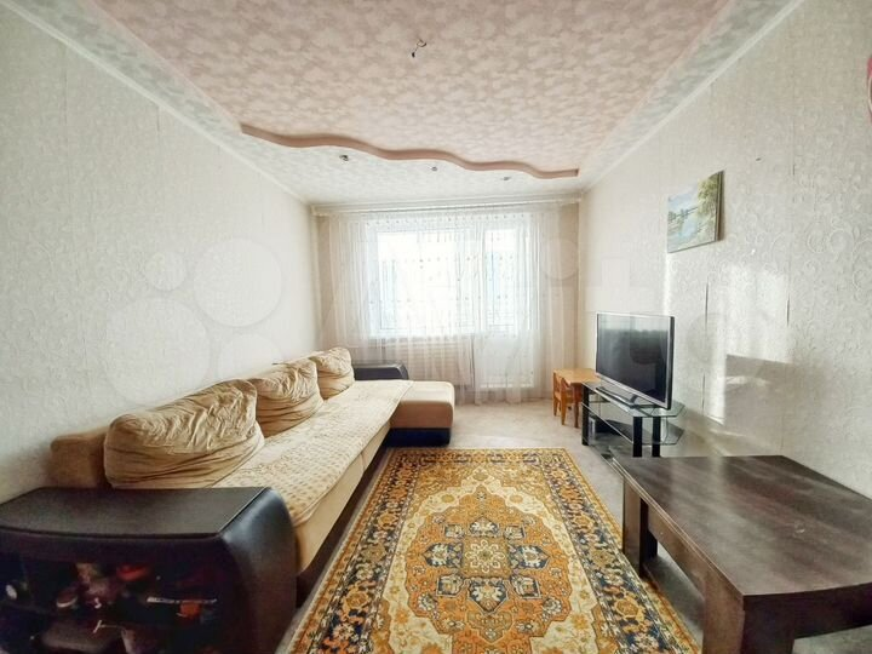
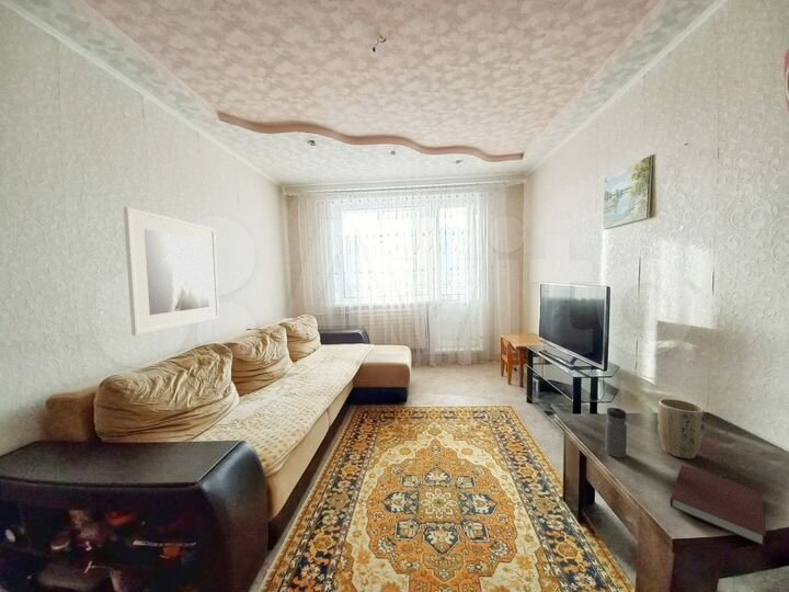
+ notebook (716, 499)
+ plant pot (679, 429)
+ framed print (180, 273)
+ water bottle (616, 430)
